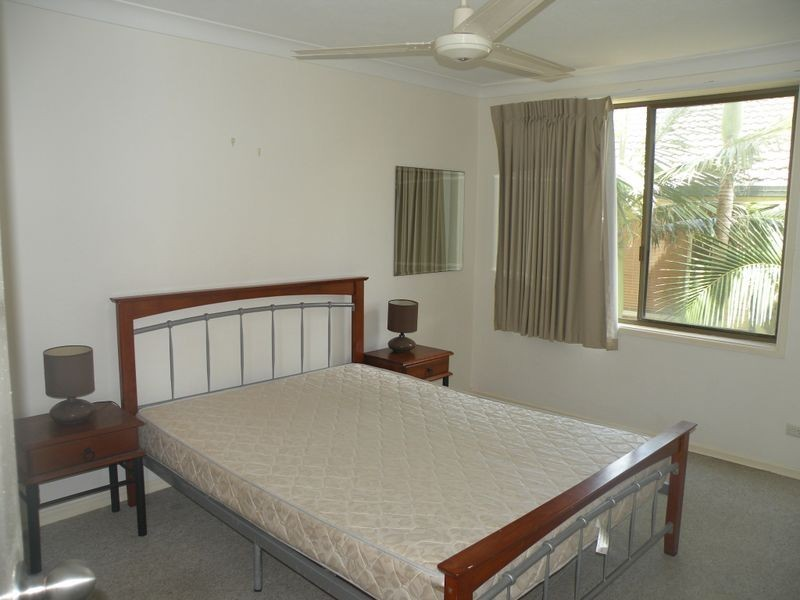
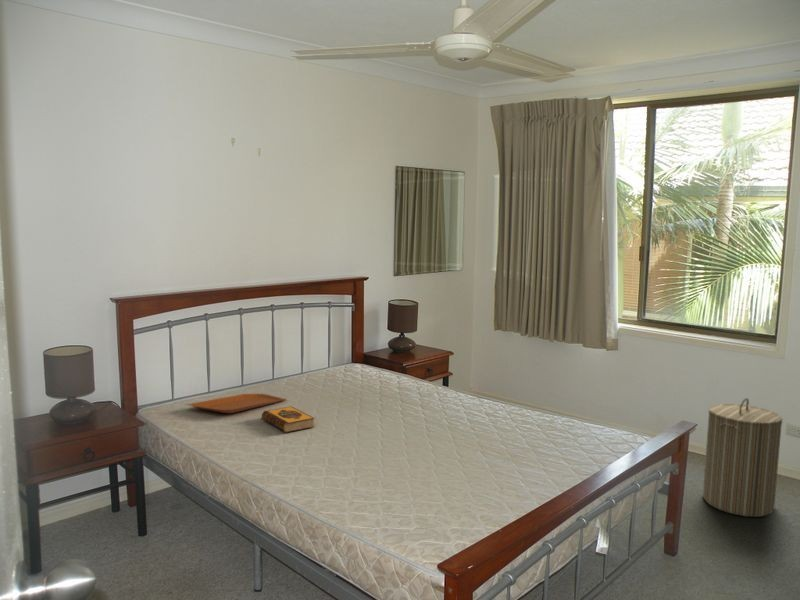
+ hardback book (287, 419)
+ laundry hamper (741, 451)
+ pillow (240, 402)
